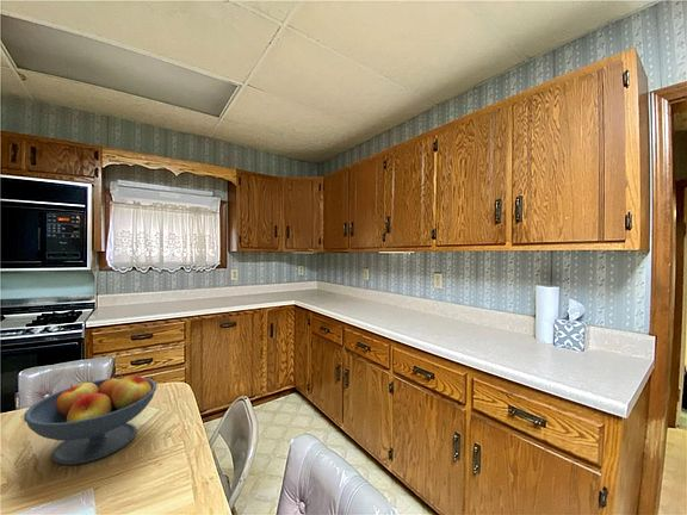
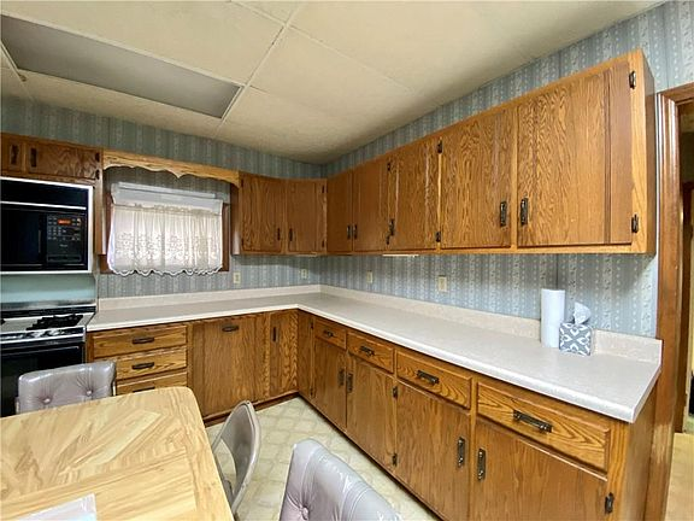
- fruit bowl (97, 411)
